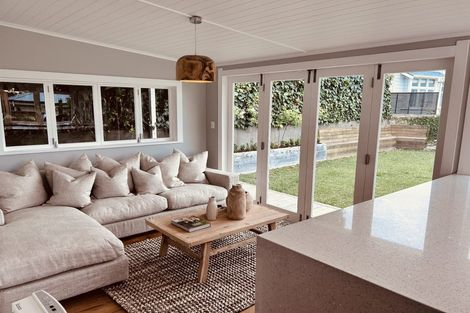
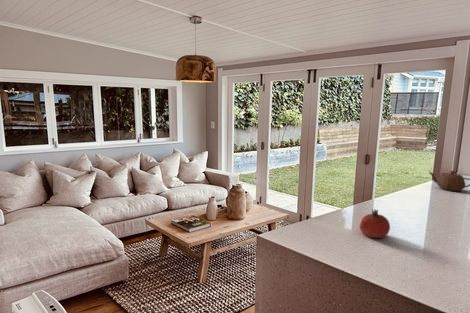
+ teapot (449, 180)
+ fruit (374, 221)
